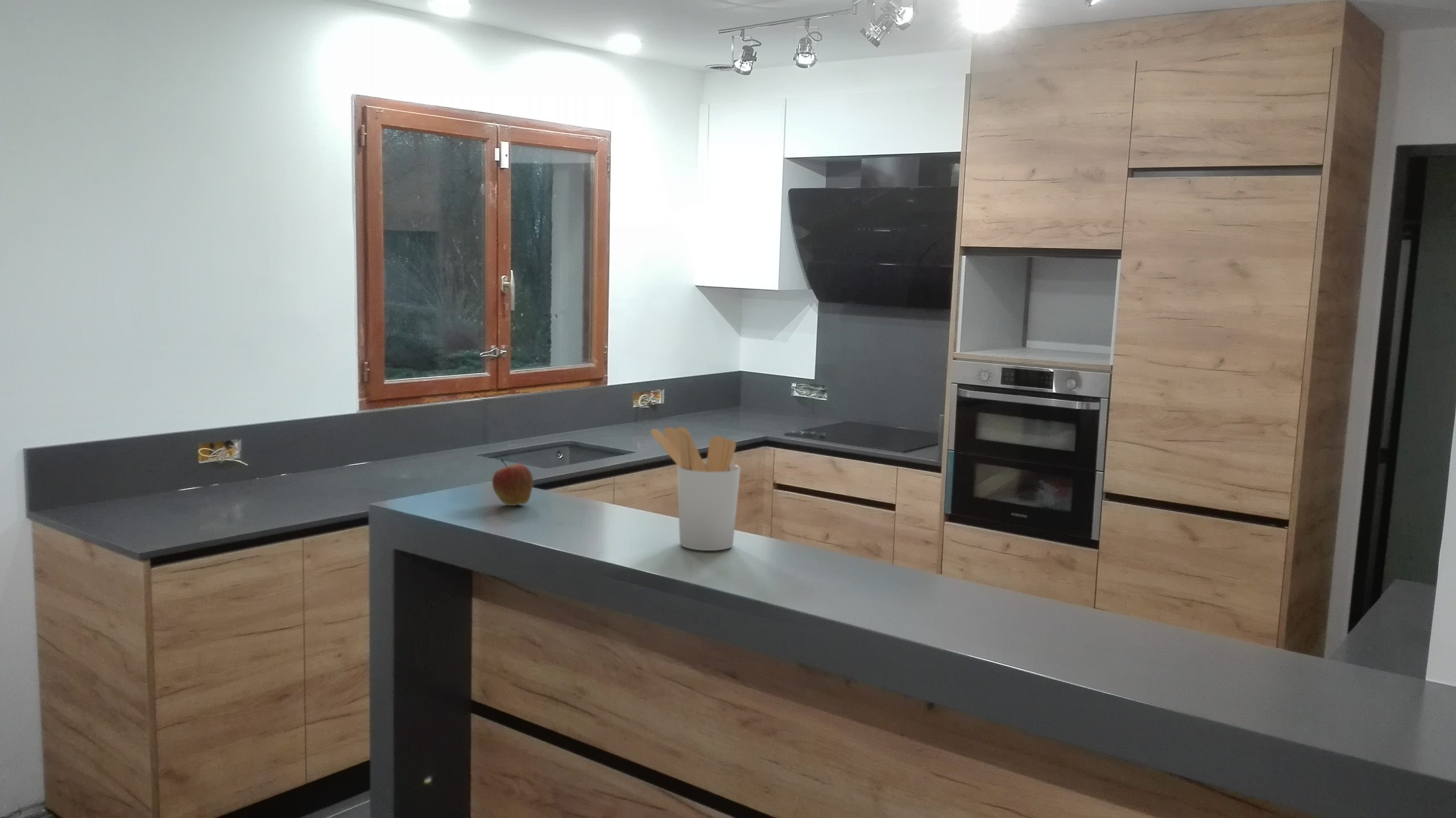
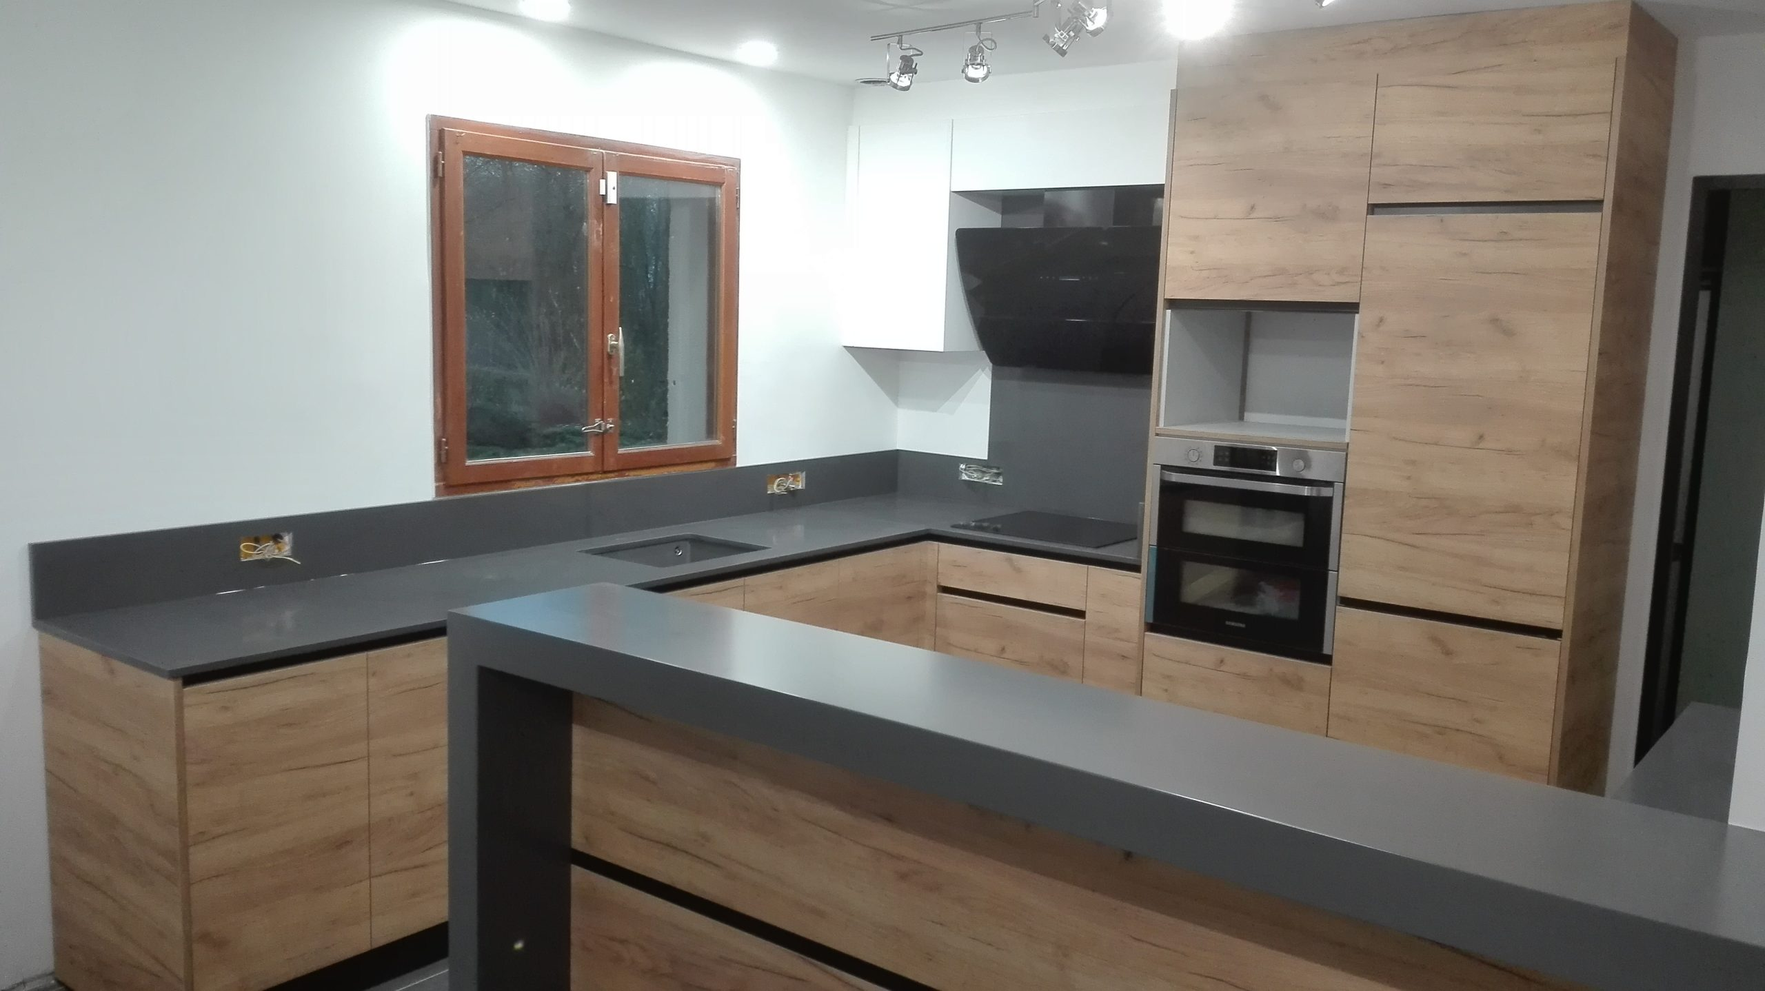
- fruit (512, 481)
- utensil holder (695, 484)
